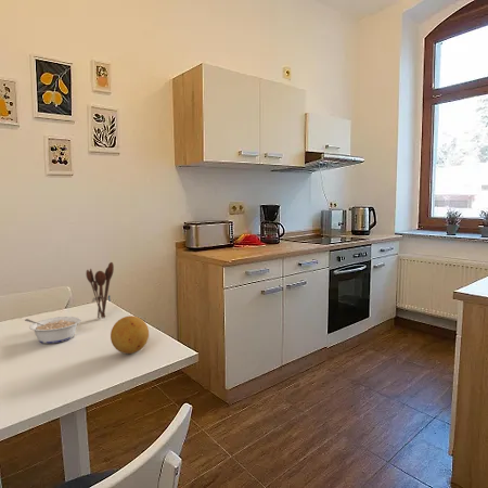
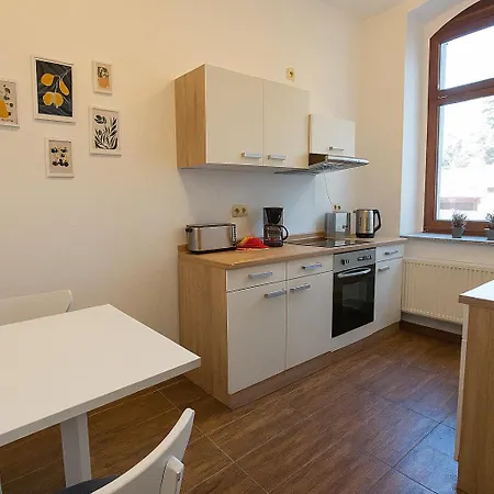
- utensil holder (102, 290)
- legume (53, 329)
- fruit (129, 334)
